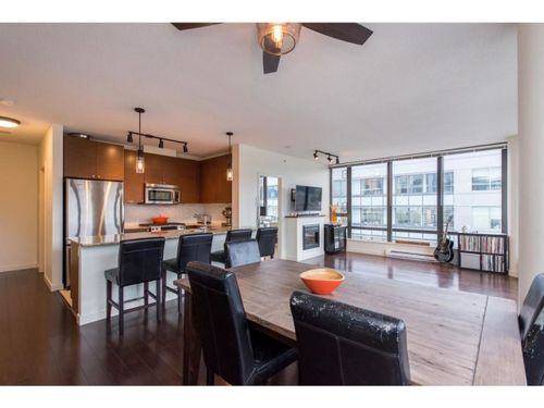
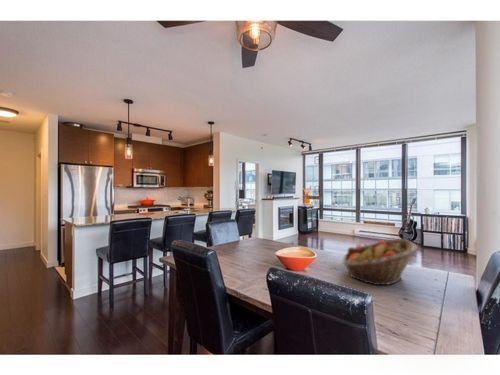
+ fruit basket (377, 258)
